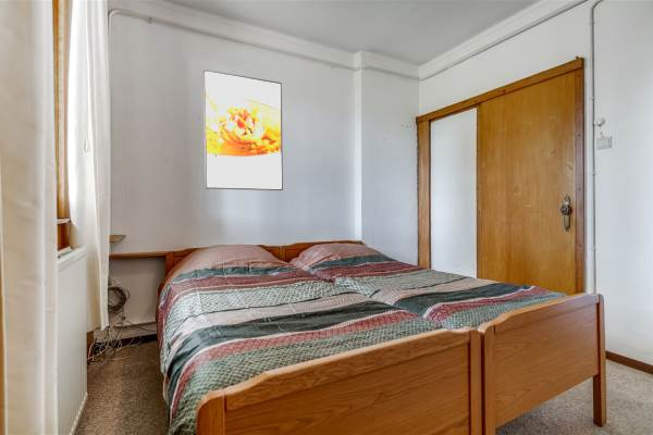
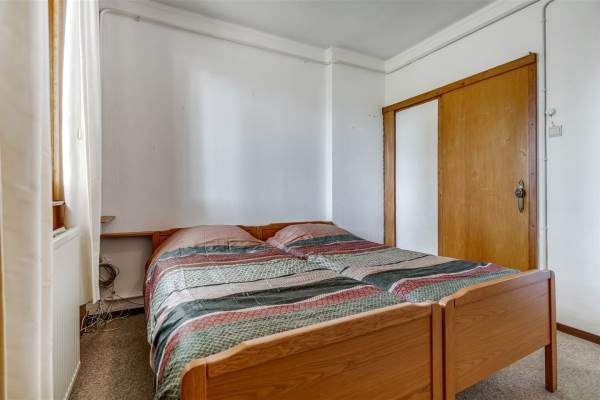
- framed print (245, 133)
